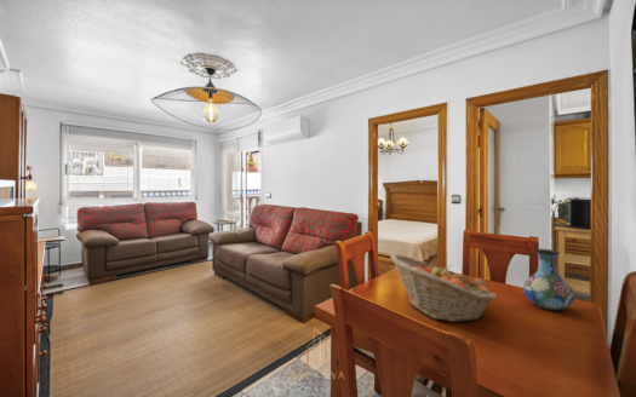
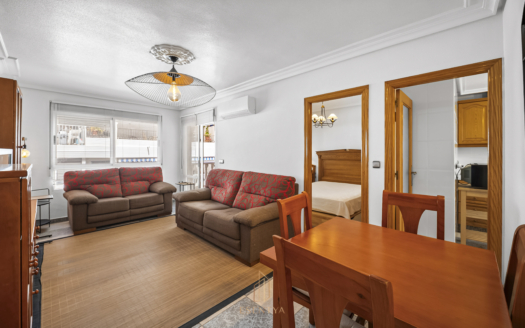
- vase (548, 278)
- fruit basket (437, 282)
